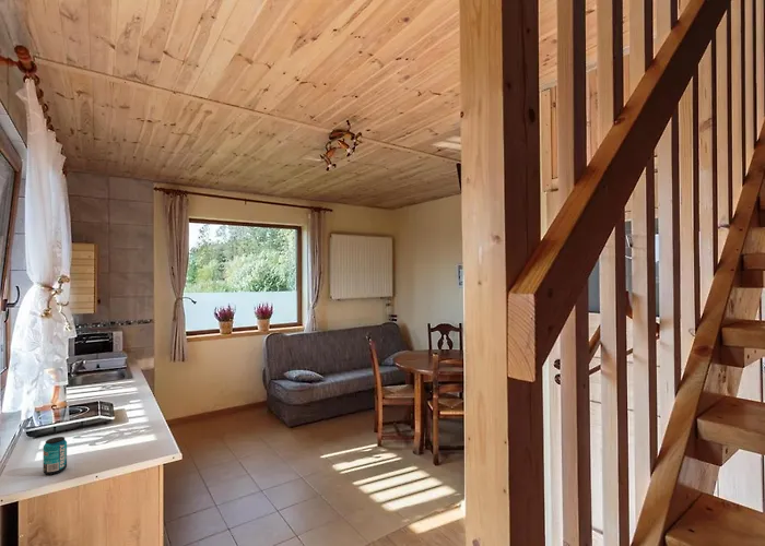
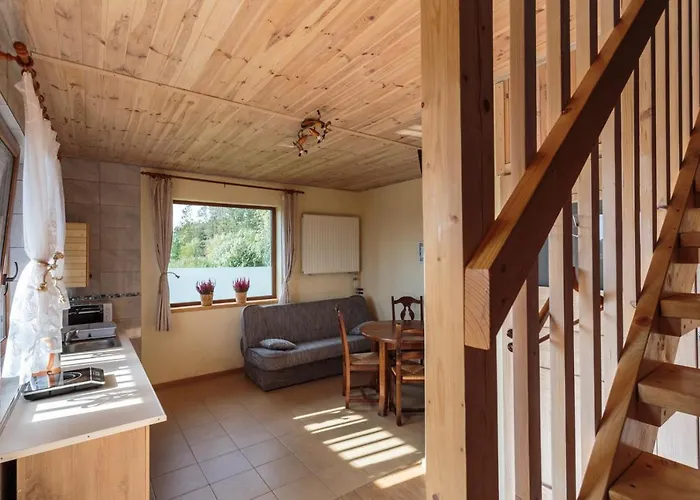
- beverage can (55, 455)
